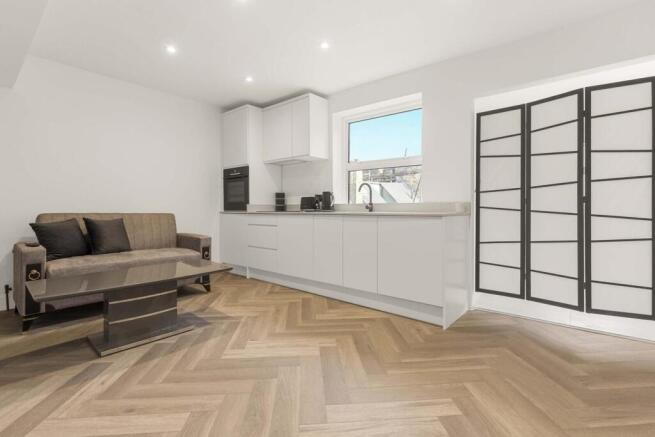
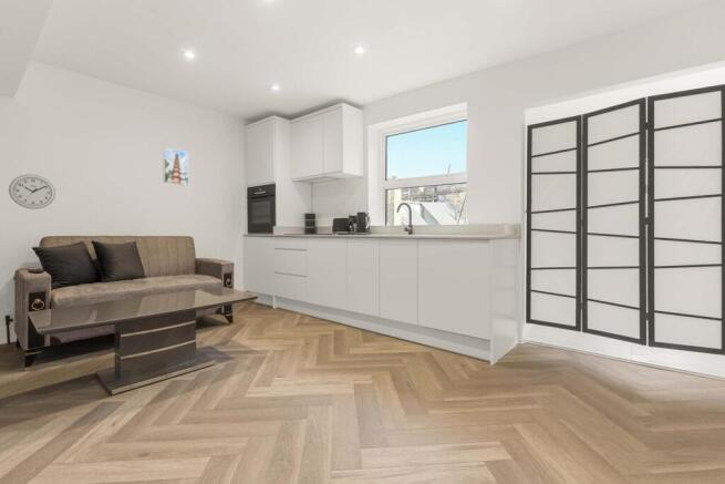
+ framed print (176, 166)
+ wall clock (32, 192)
